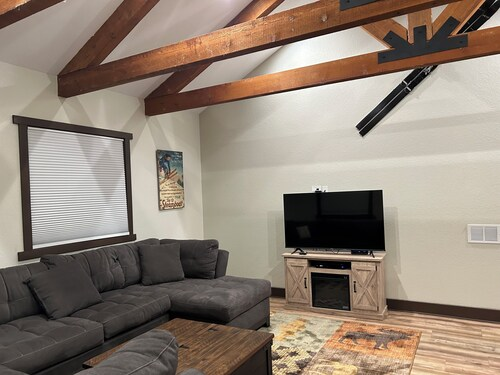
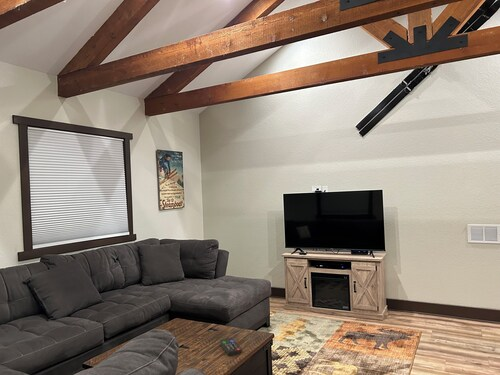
+ remote control (230, 346)
